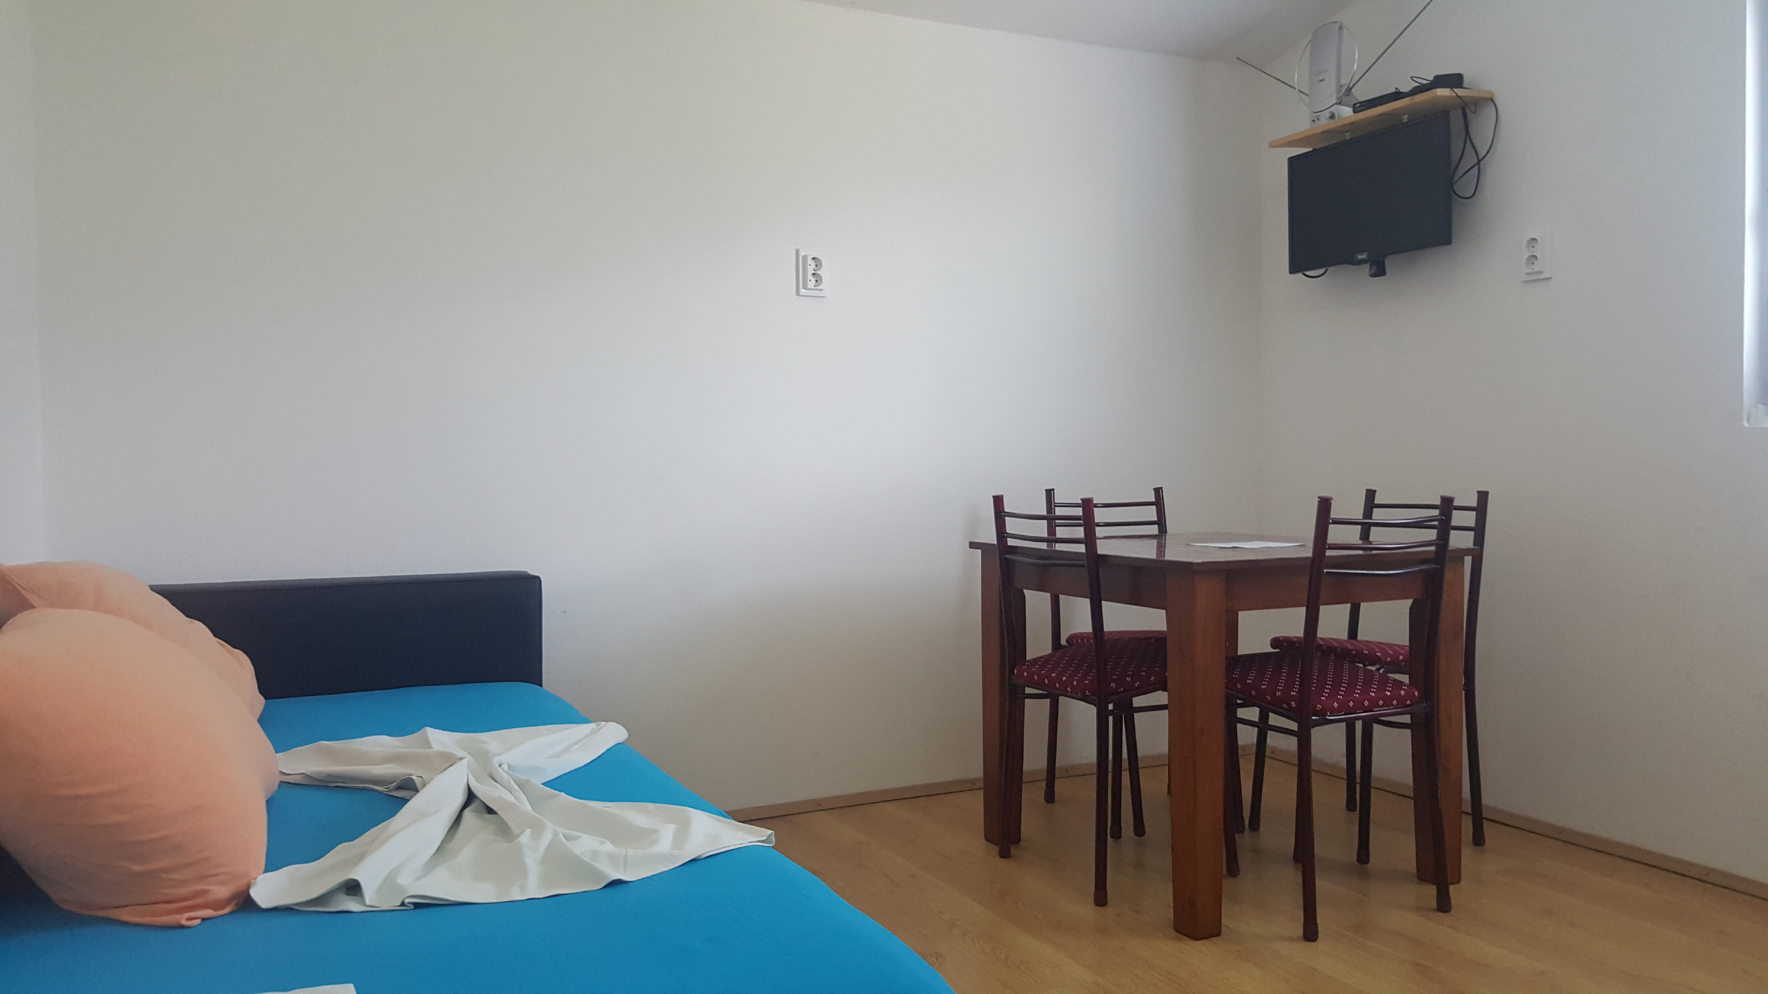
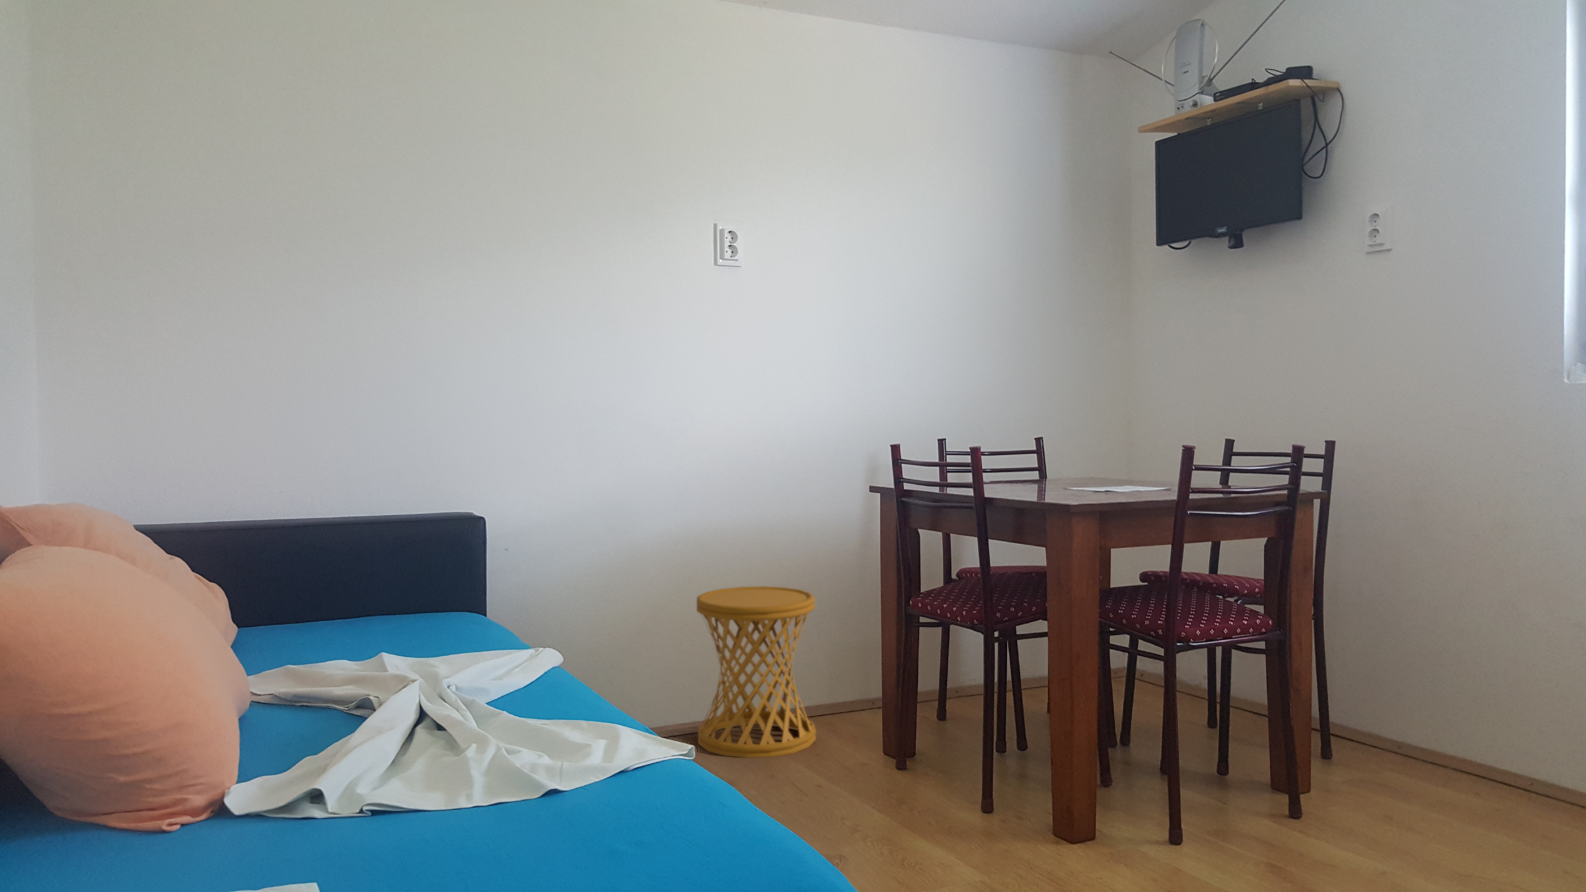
+ side table (756, 669)
